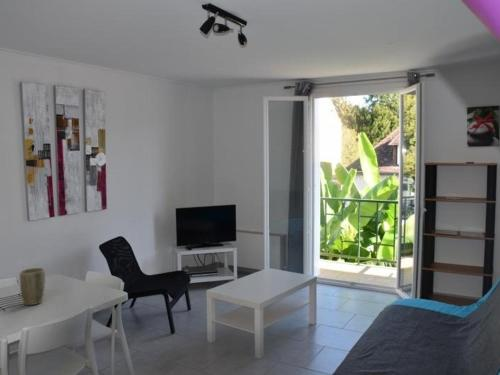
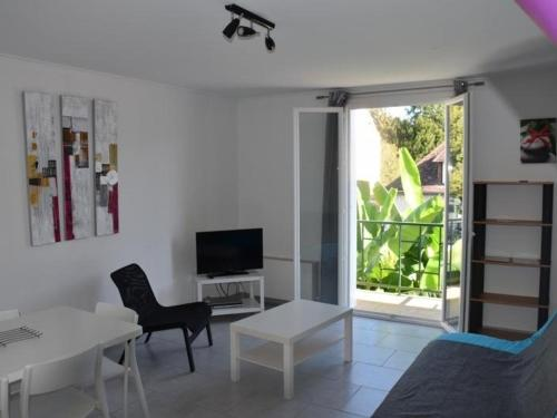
- plant pot (32, 286)
